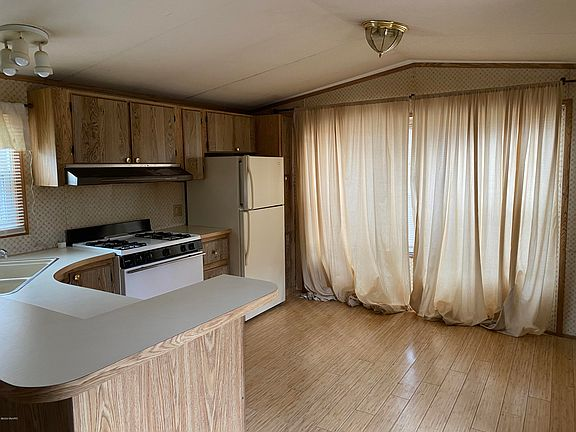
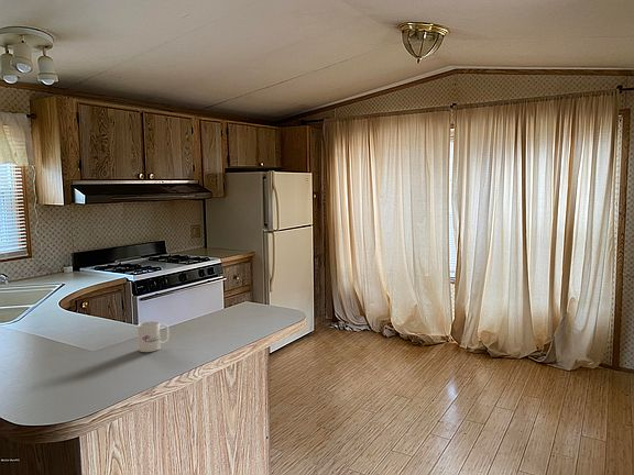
+ mug (153, 335)
